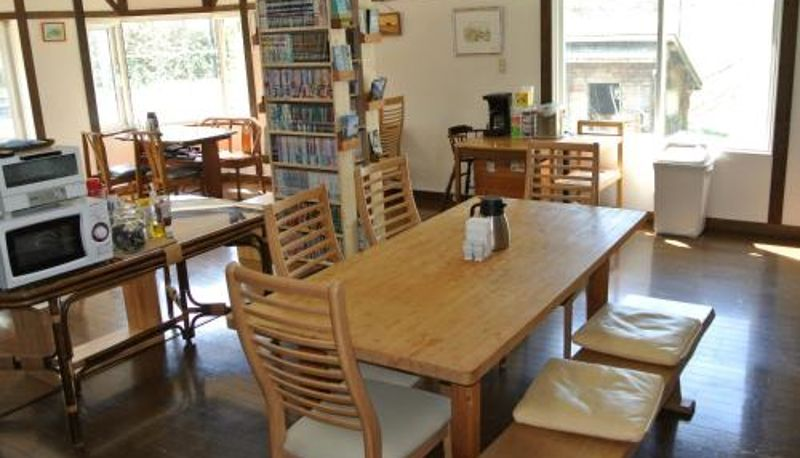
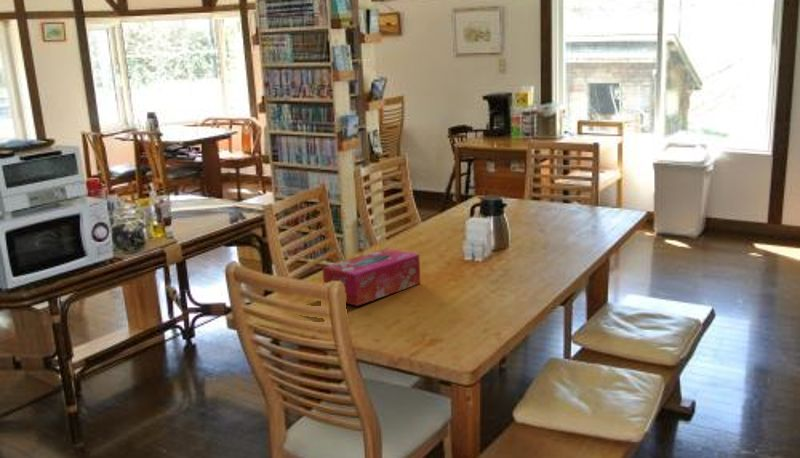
+ tissue box (372, 275)
